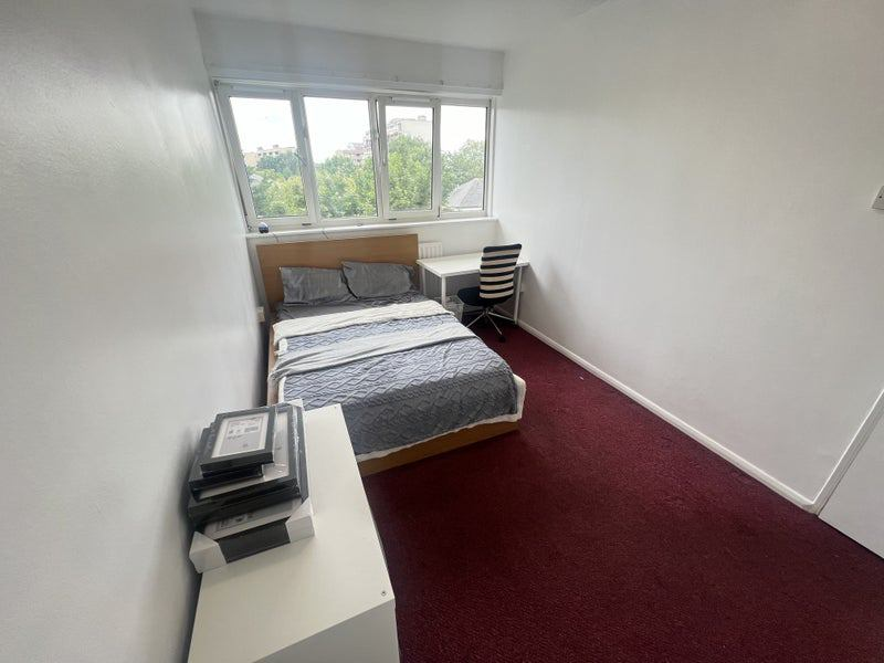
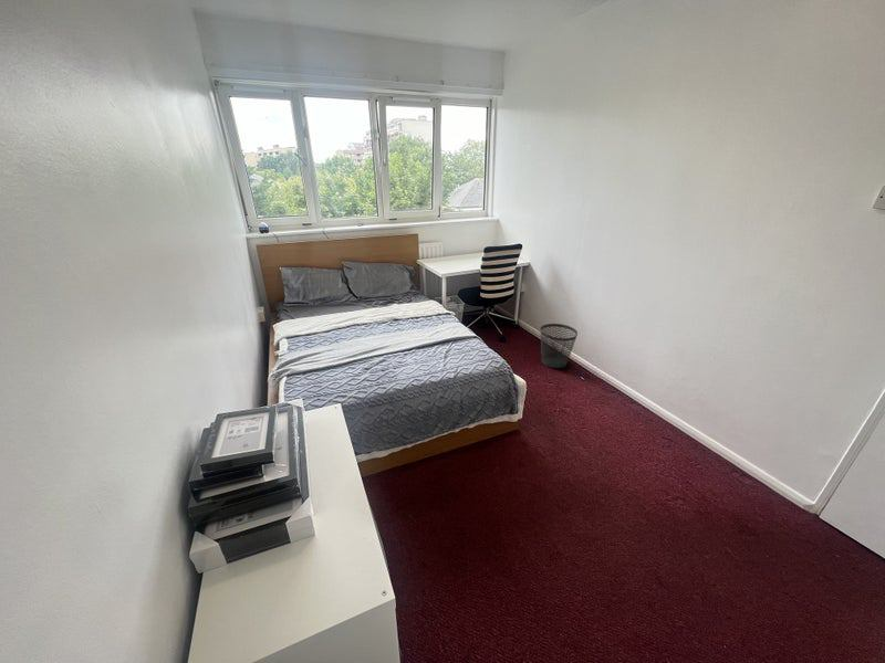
+ wastebasket (555, 346)
